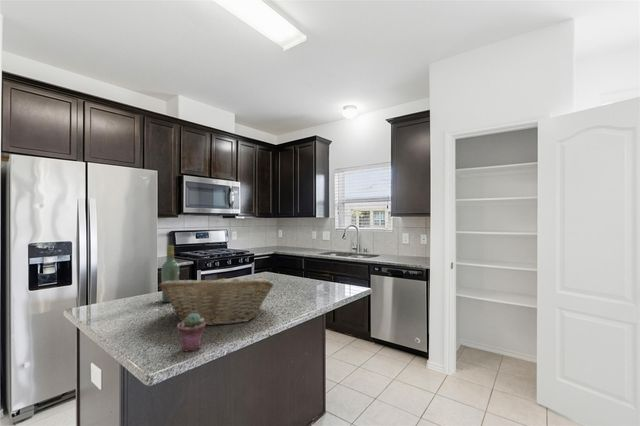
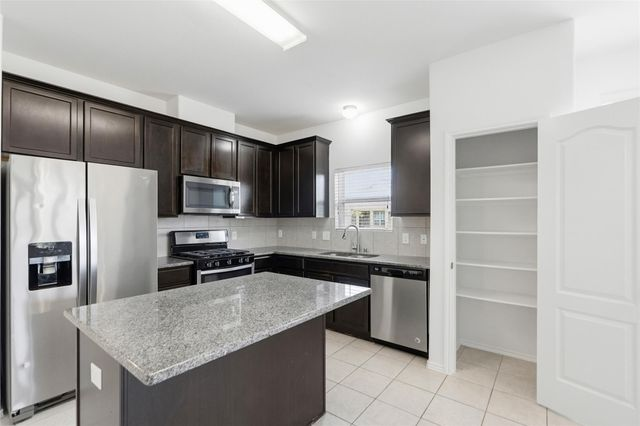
- wine bottle (170, 273)
- fruit basket (218, 293)
- potted succulent (191, 330)
